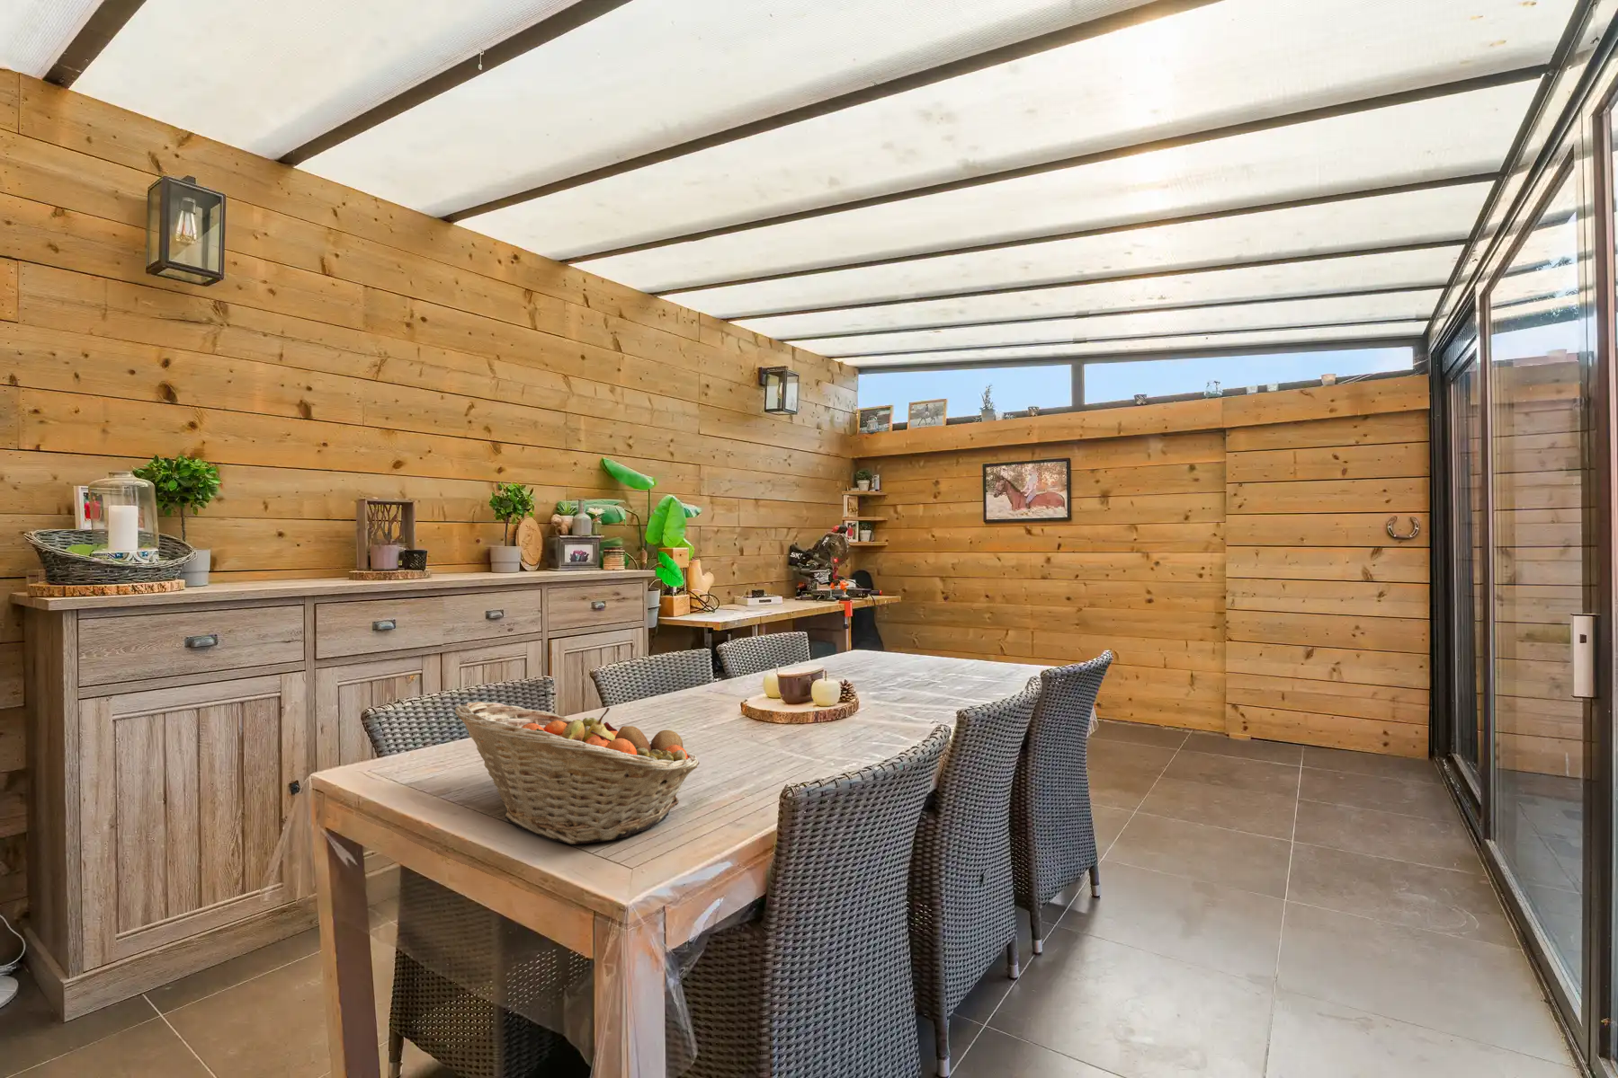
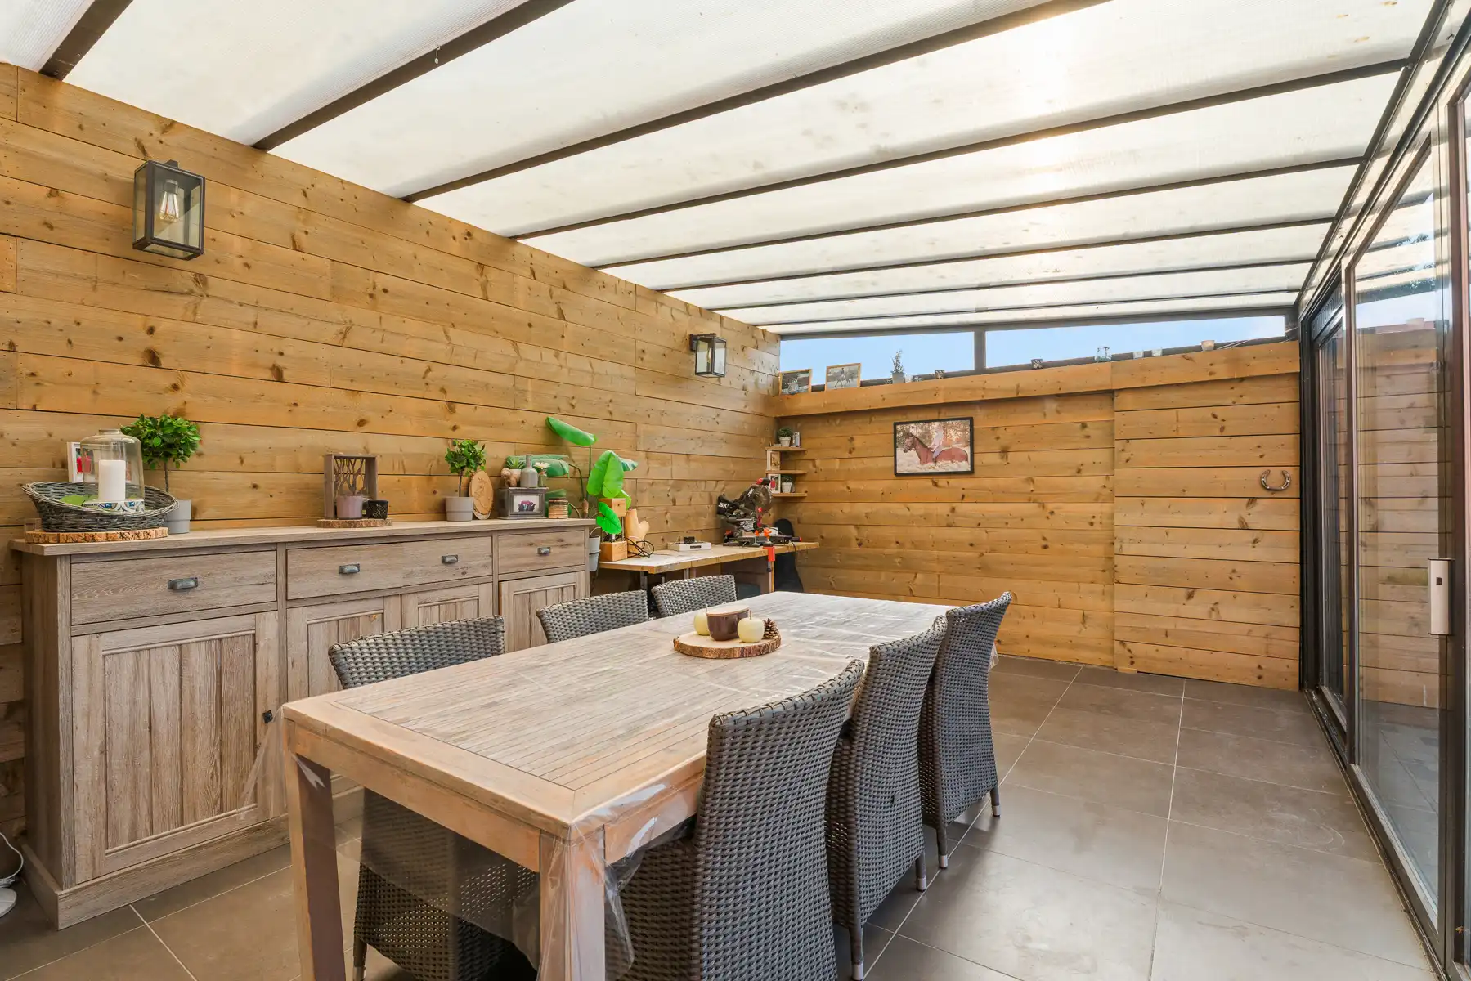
- fruit basket (578, 756)
